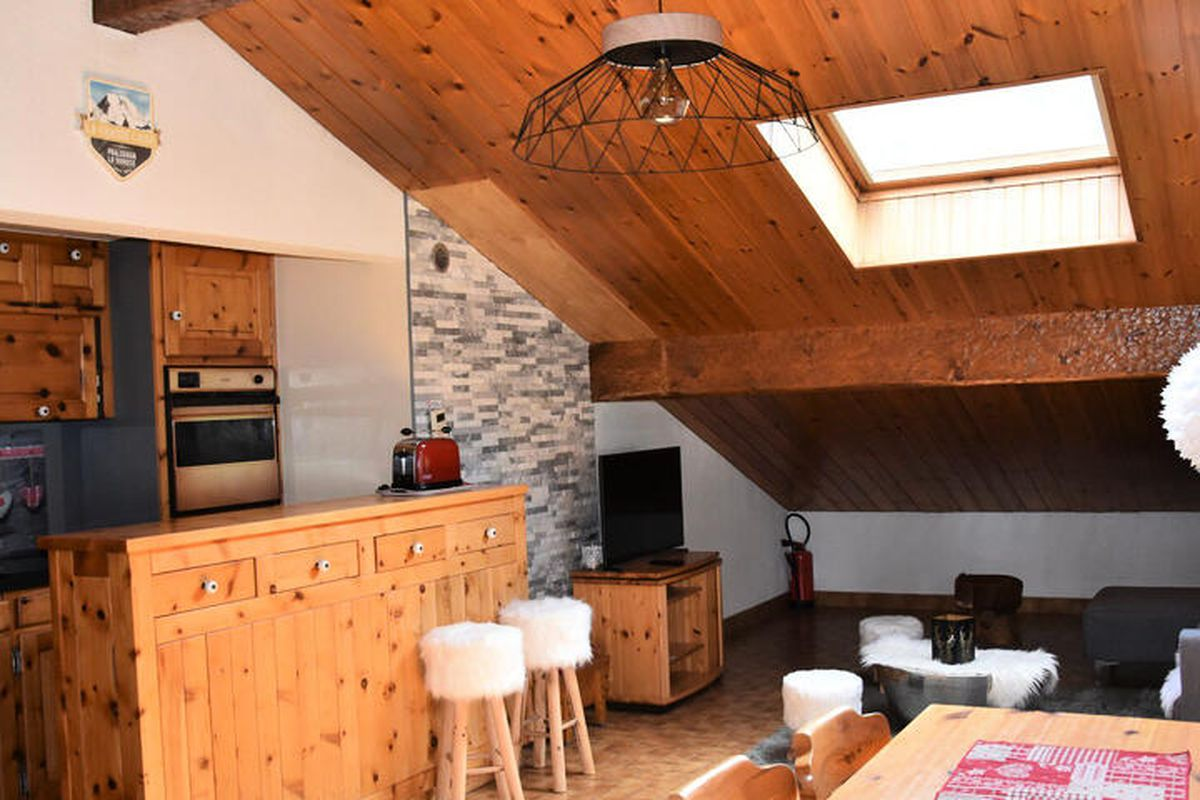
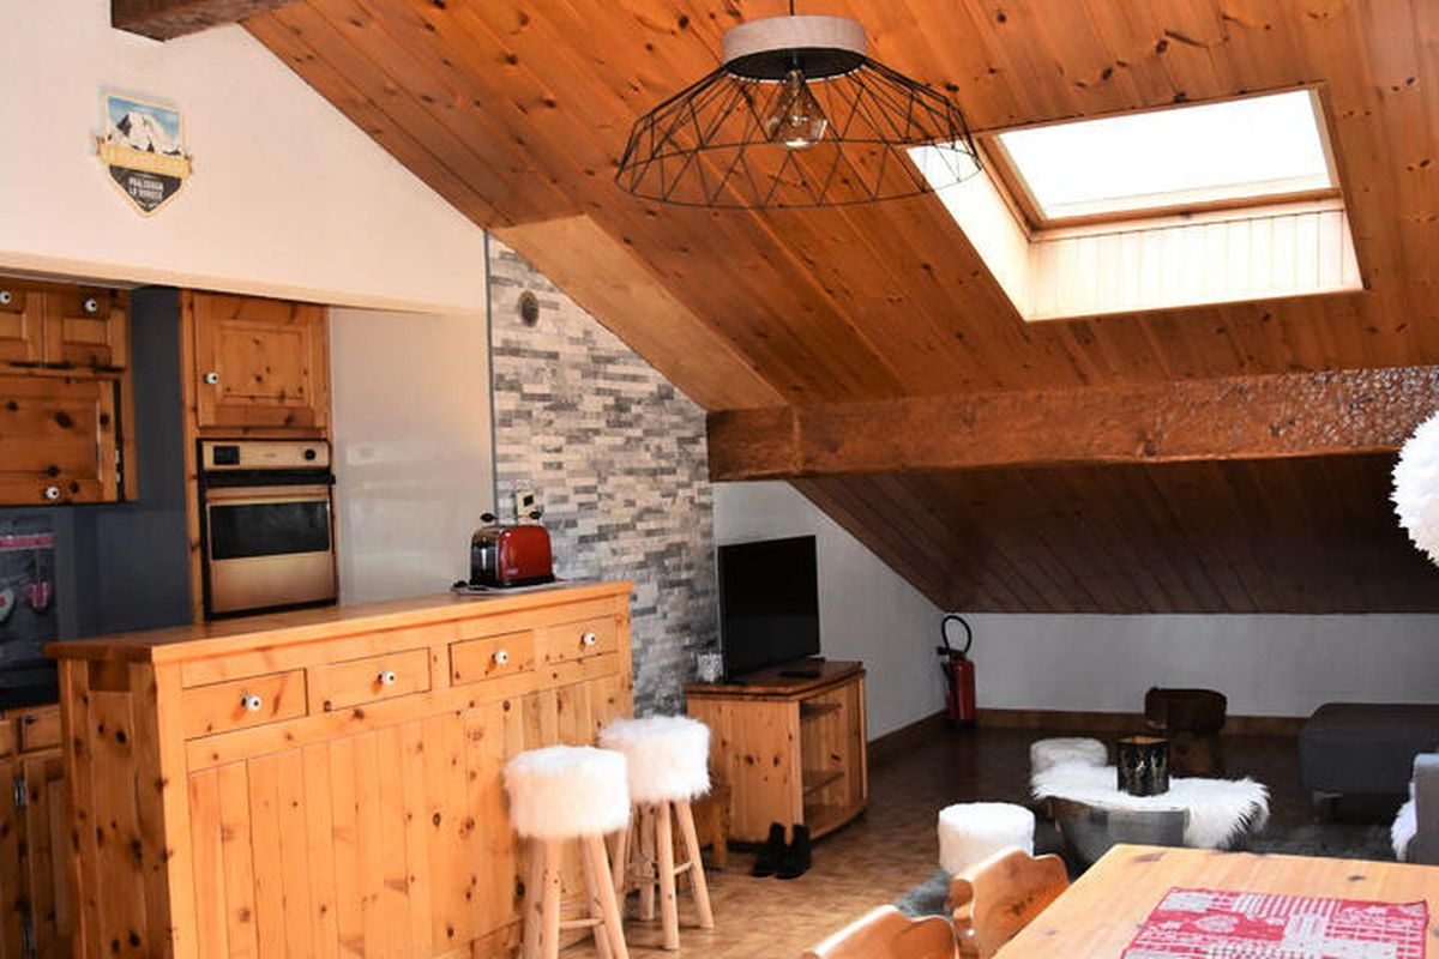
+ boots (782, 846)
